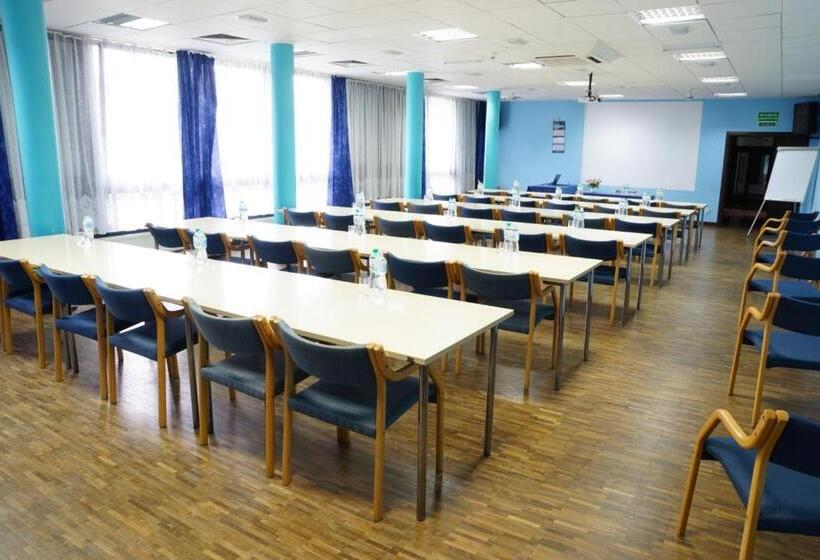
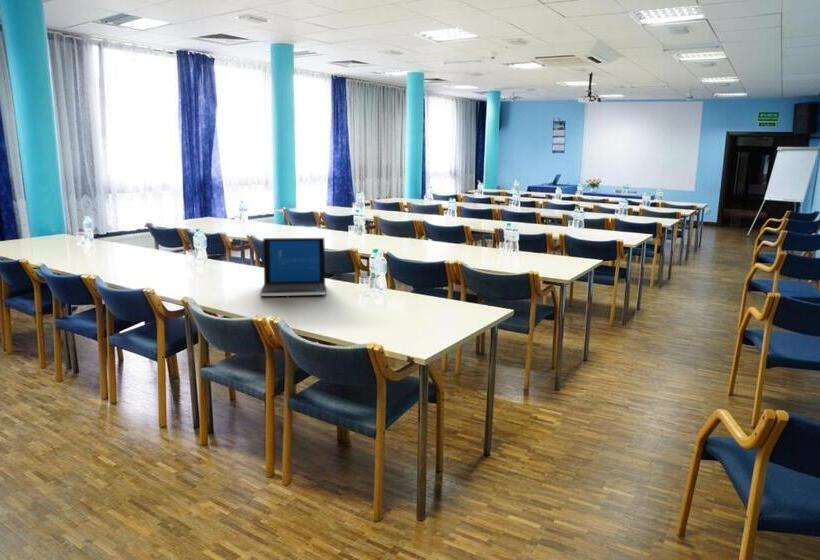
+ laptop (293, 265)
